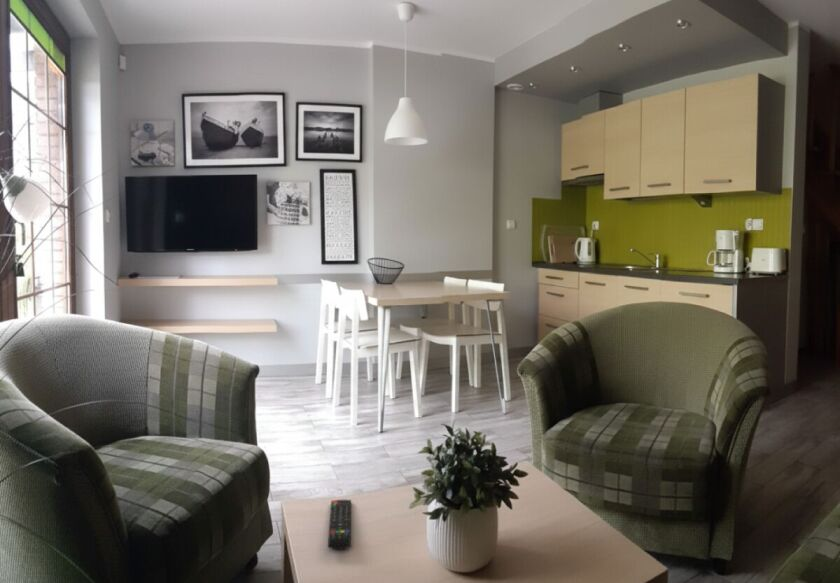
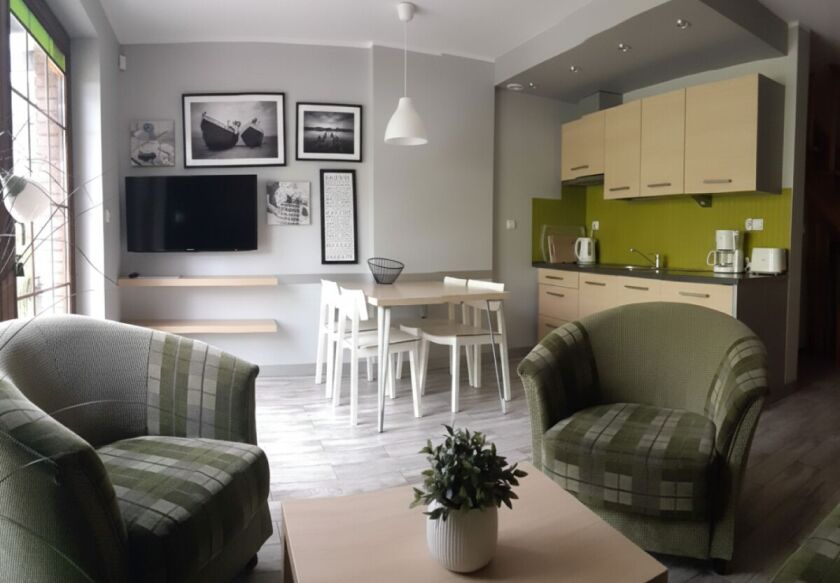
- remote control (340, 522)
